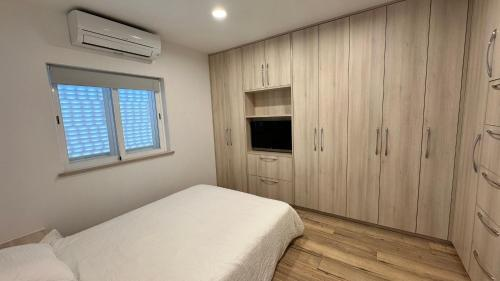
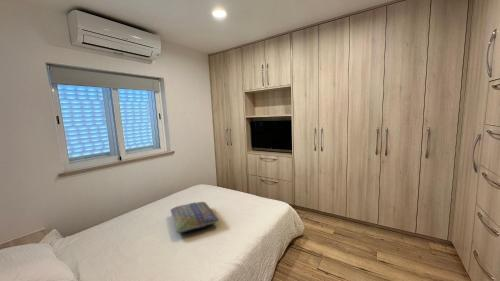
+ cushion (193, 215)
